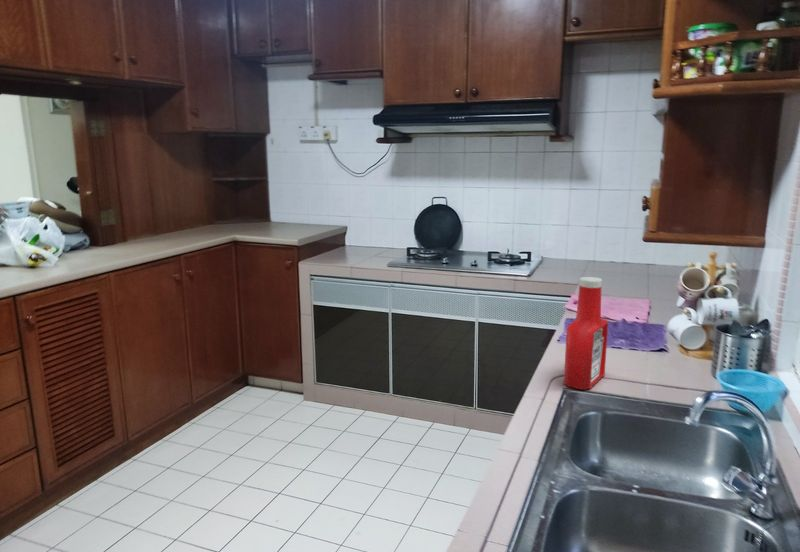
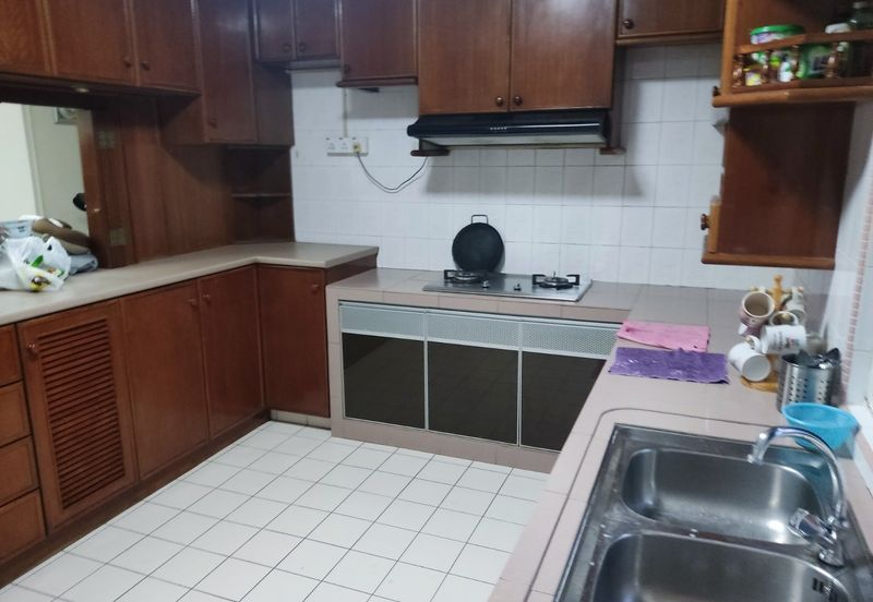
- soap bottle (587, 329)
